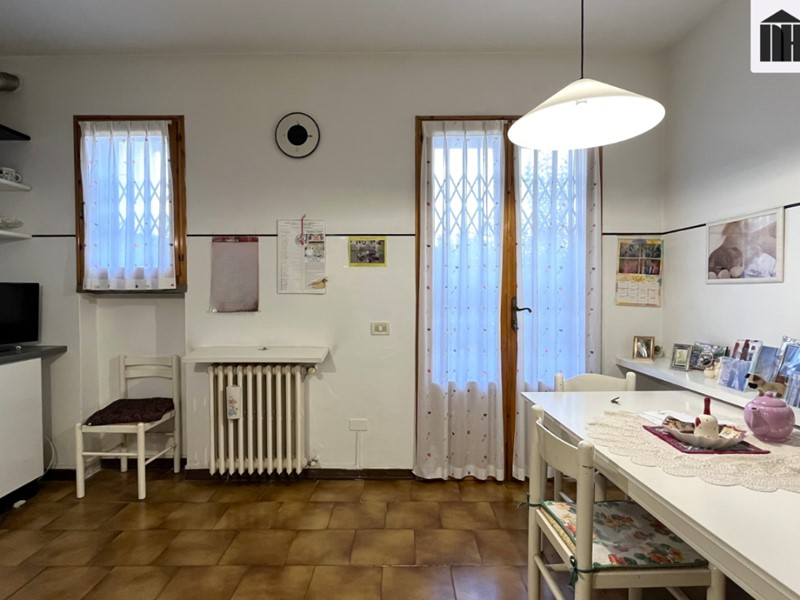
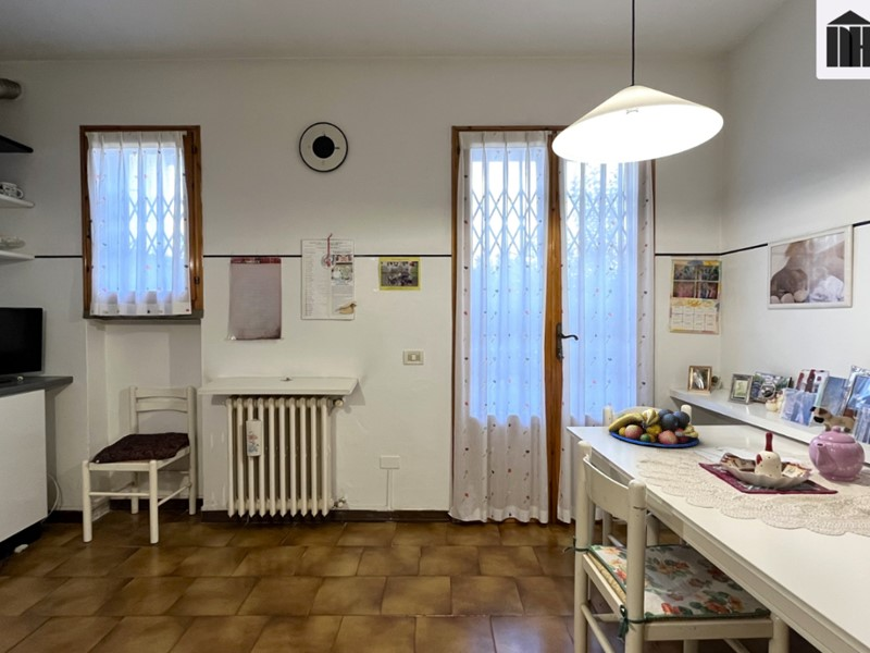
+ fruit bowl (652, 422)
